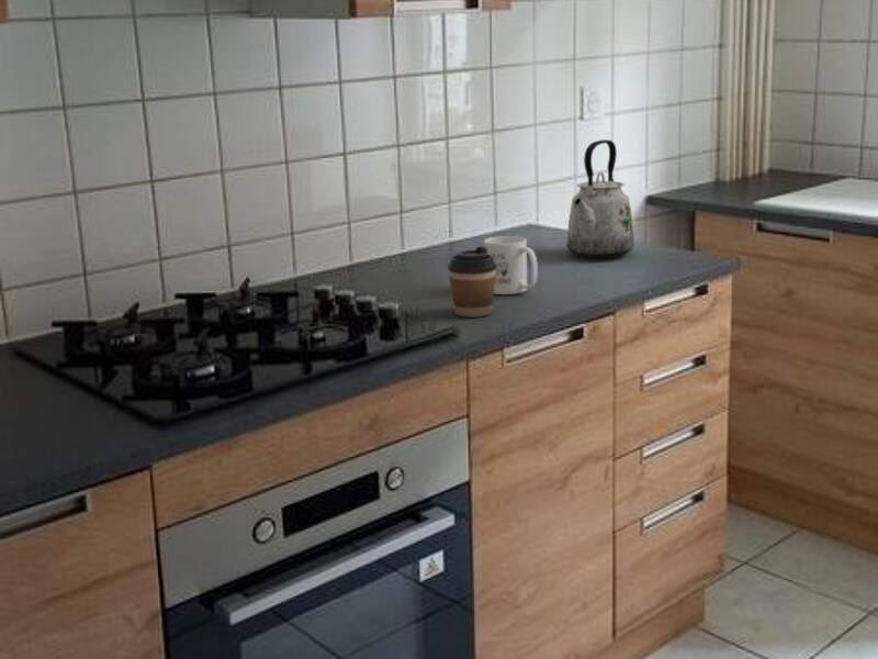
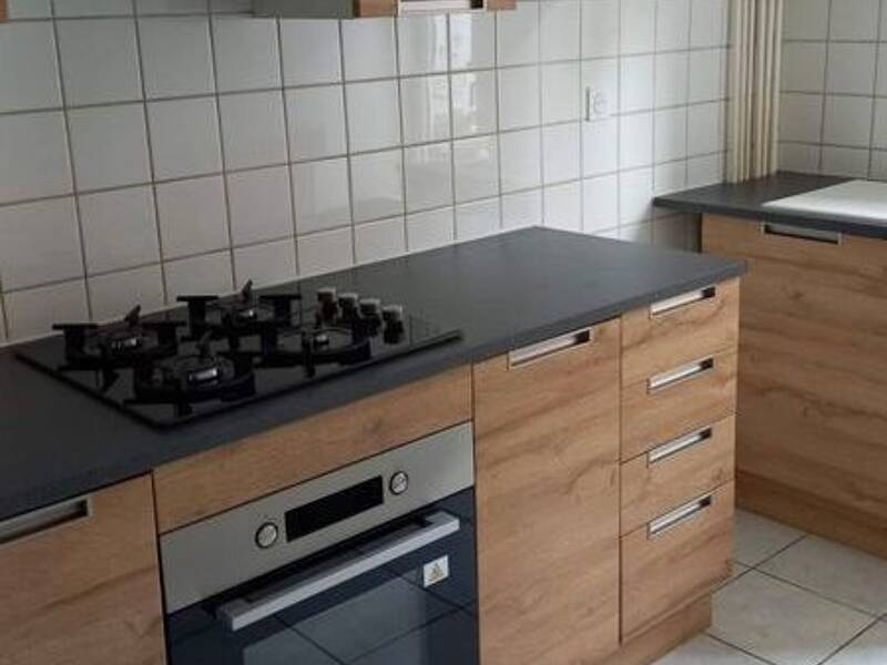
- kettle (595, 200)
- mug (513, 266)
- coffee cup (472, 280)
